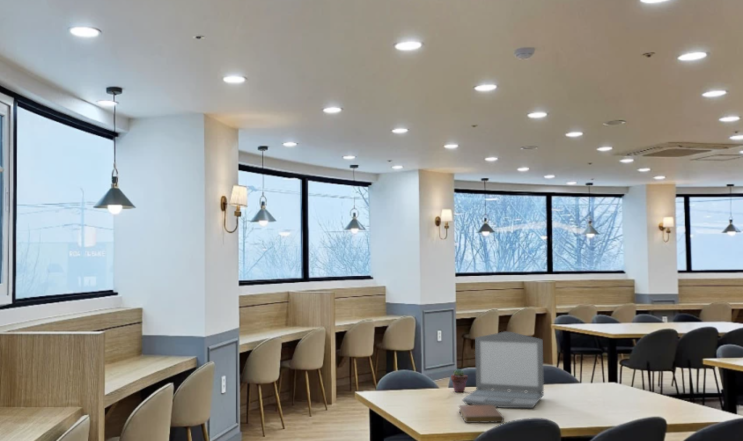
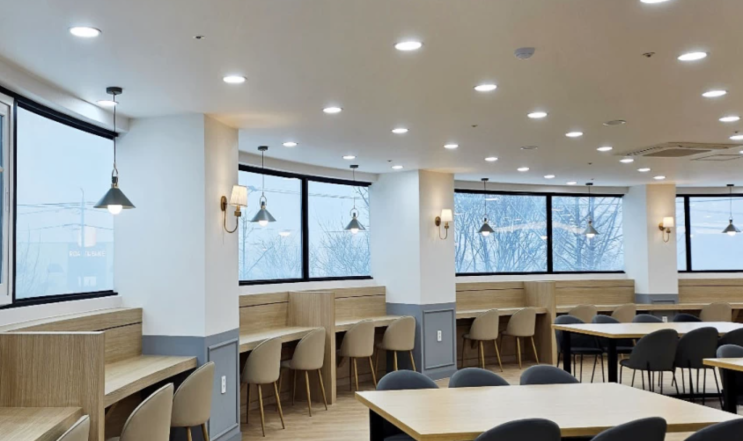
- potted succulent (459, 379)
- laptop (502, 368)
- notebook (480, 413)
